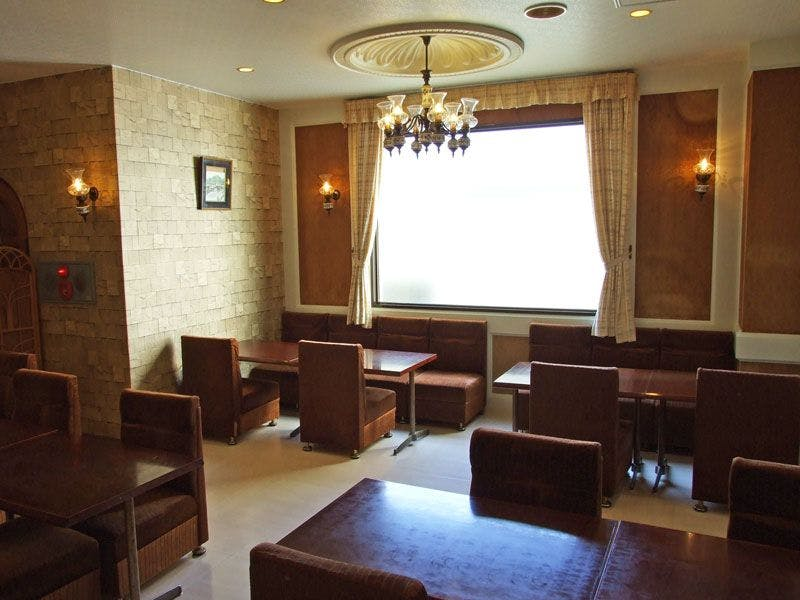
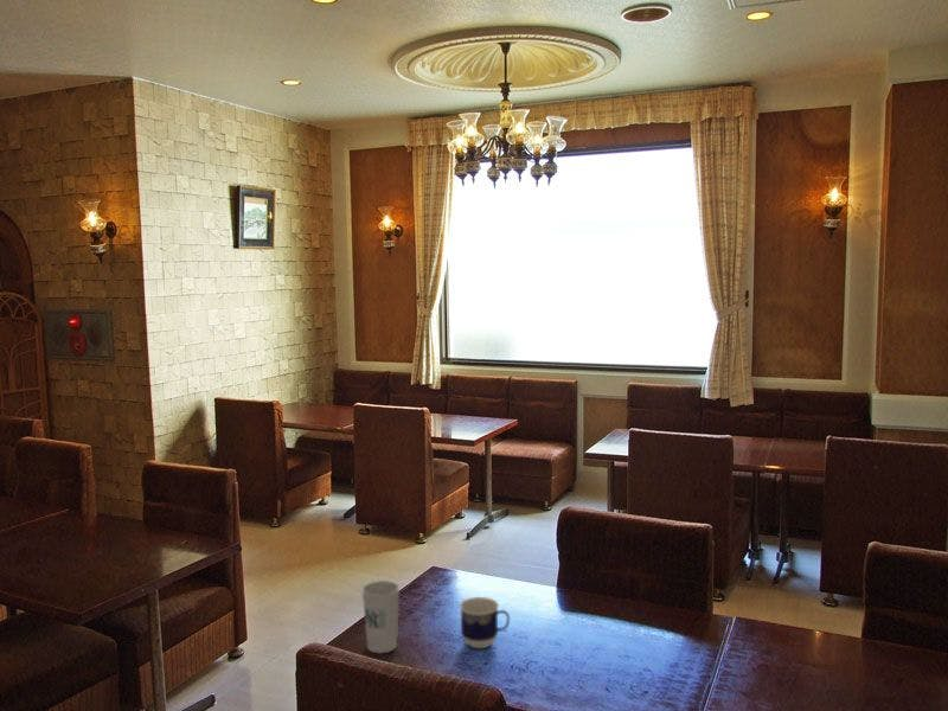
+ cup (485, 624)
+ cup (380, 616)
